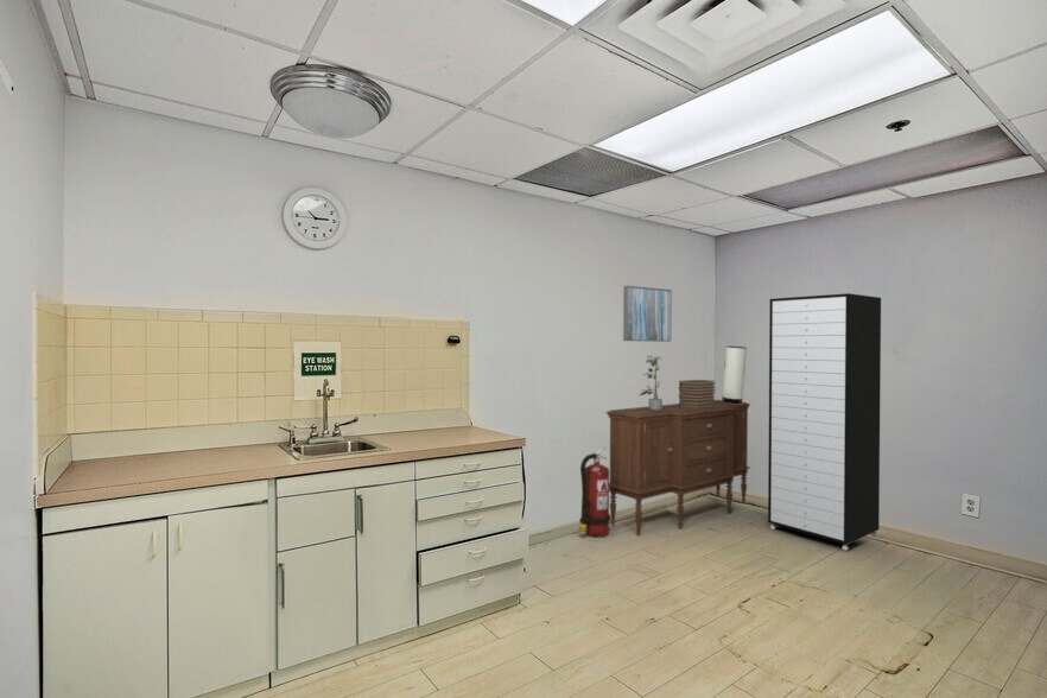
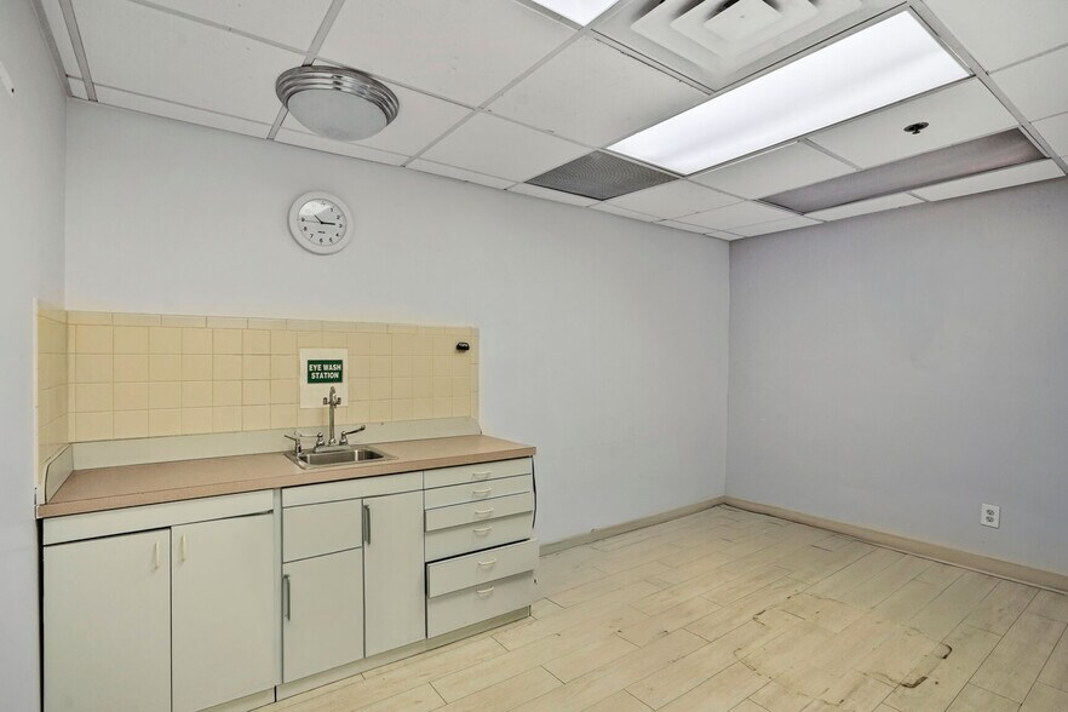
- sideboard (687, 461)
- potted plant (648, 385)
- storage cabinet (823, 415)
- fire extinguisher (594, 491)
- wall art (648, 315)
- table lamp (731, 374)
- book stack (697, 393)
